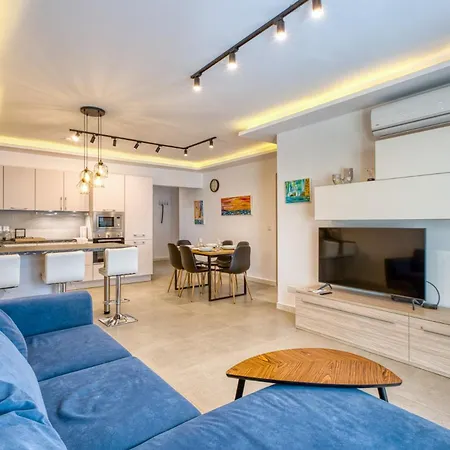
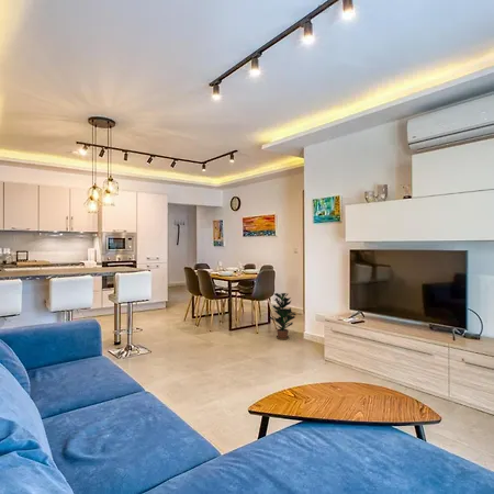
+ potted plant (283, 315)
